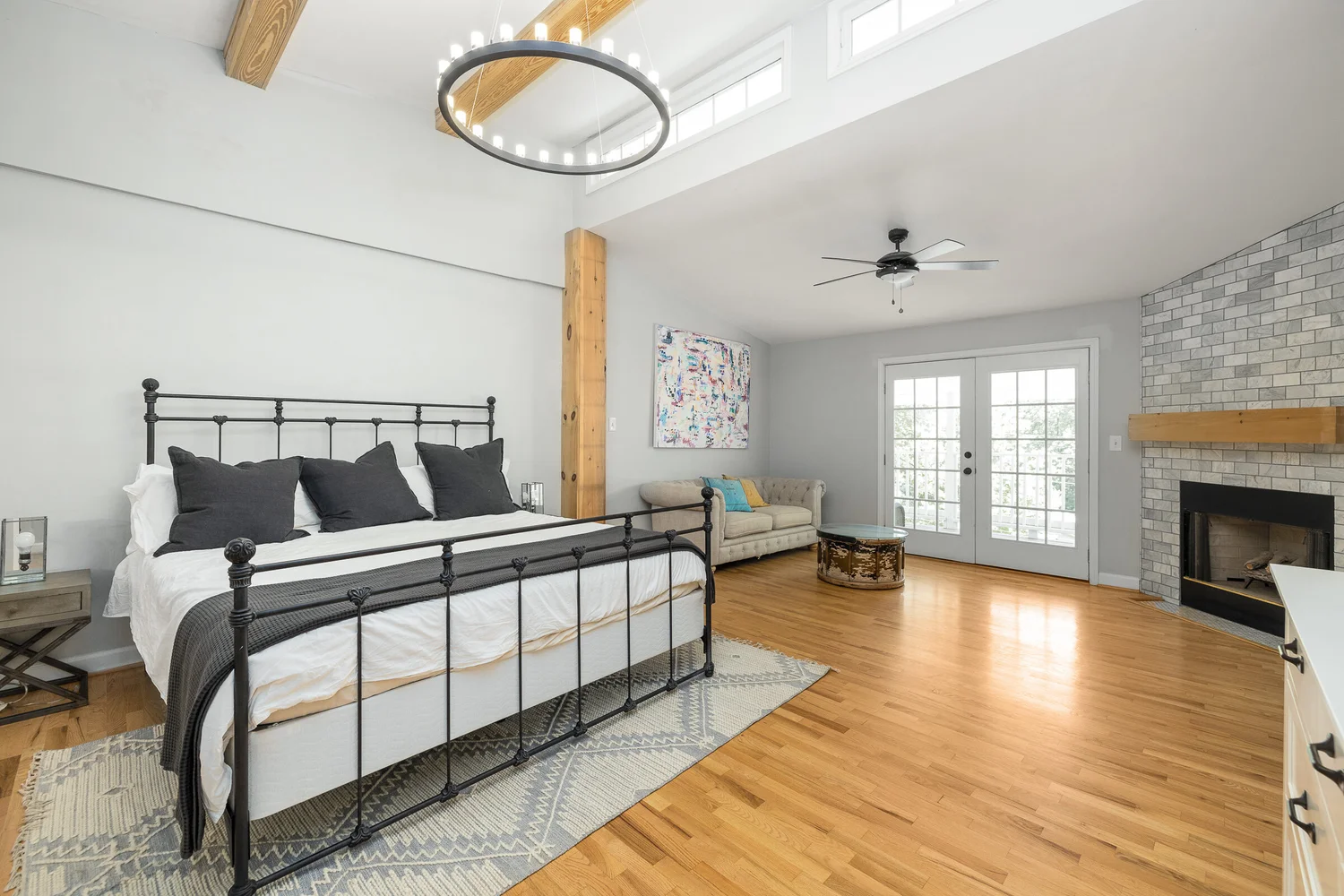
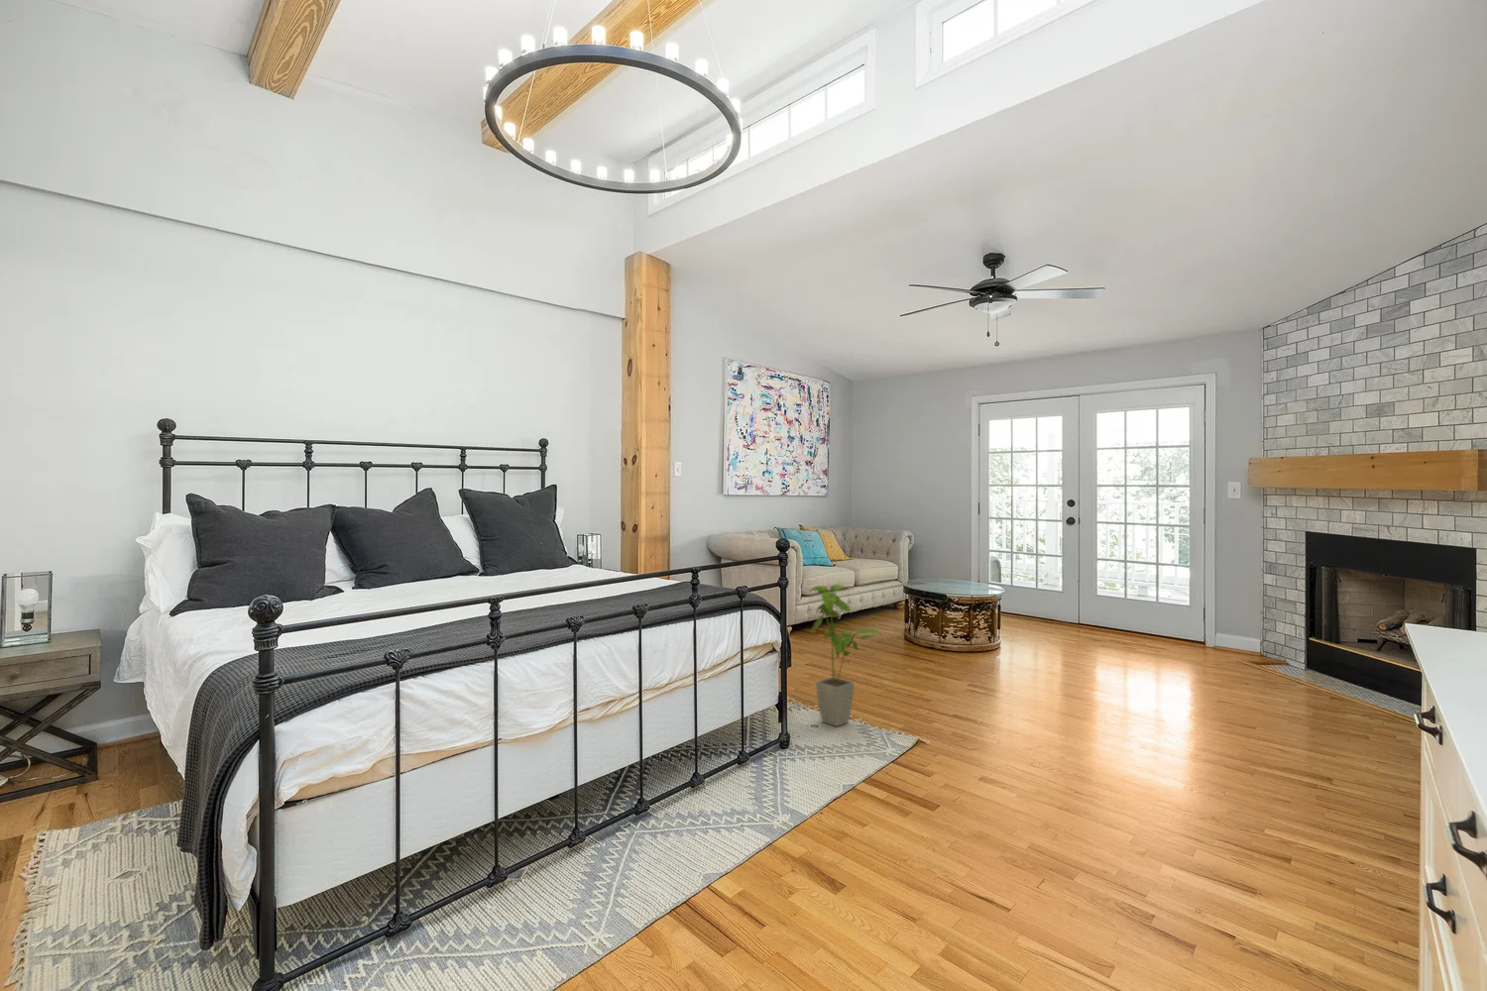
+ house plant (839, 655)
